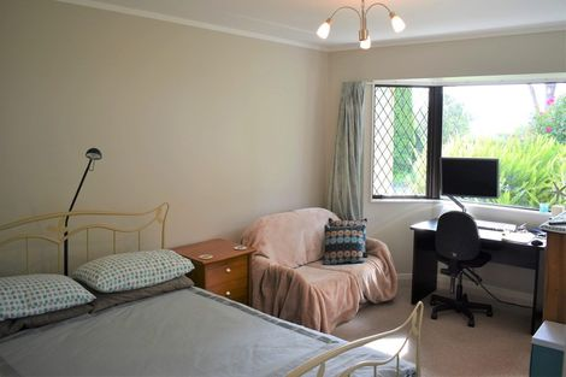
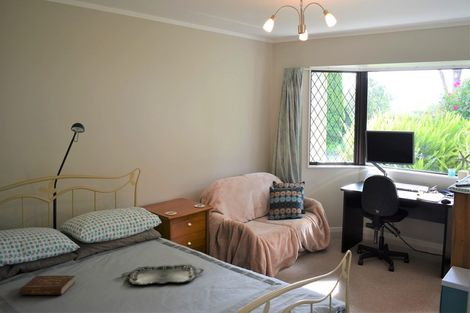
+ serving tray (163, 273)
+ book (48, 285)
